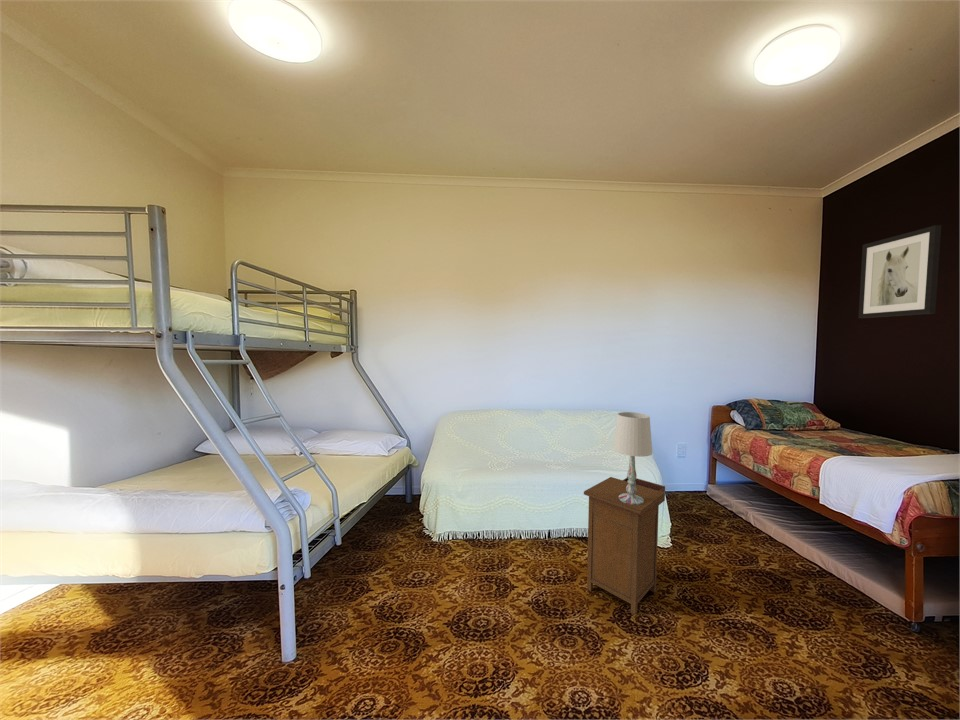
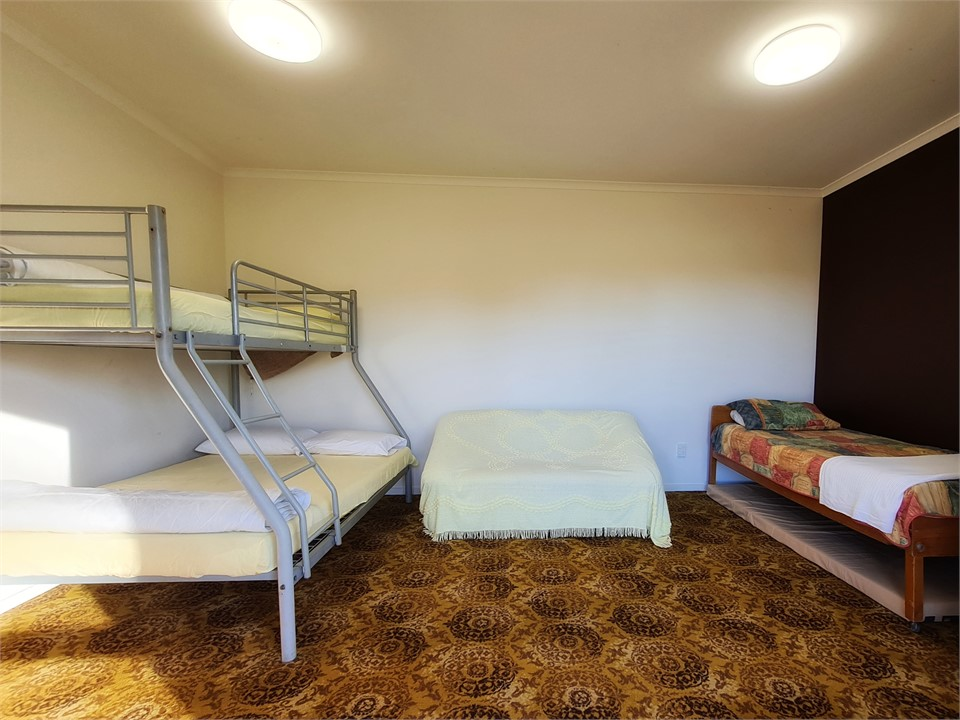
- wall art (895, 276)
- nightstand (628, 536)
- table lamp (632, 457)
